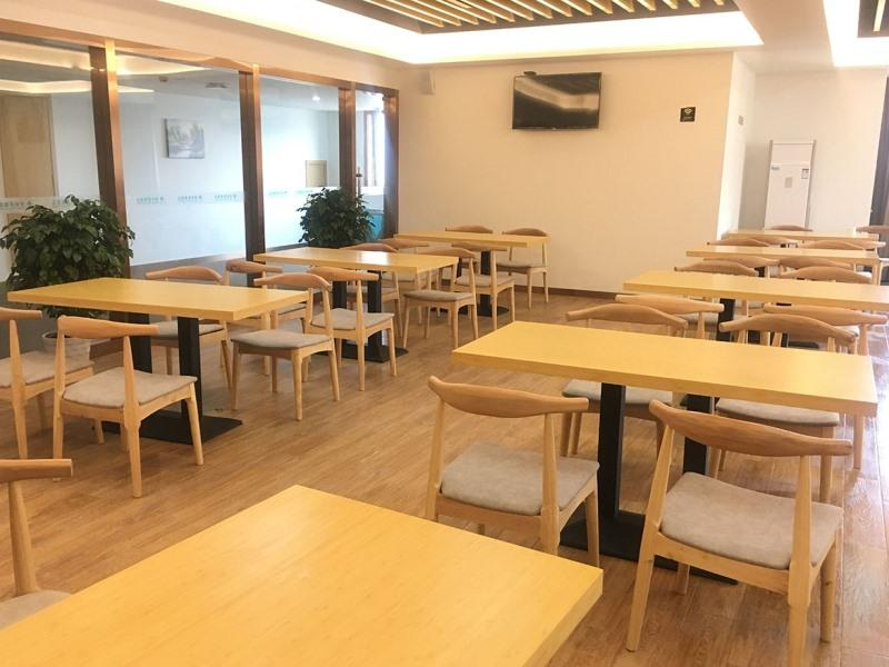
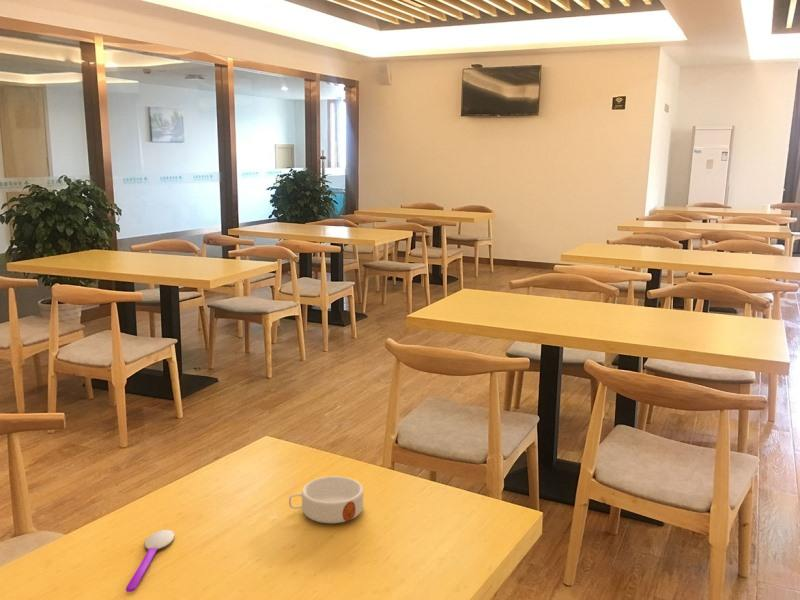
+ soup bowl (326, 500)
+ spoon (149, 556)
